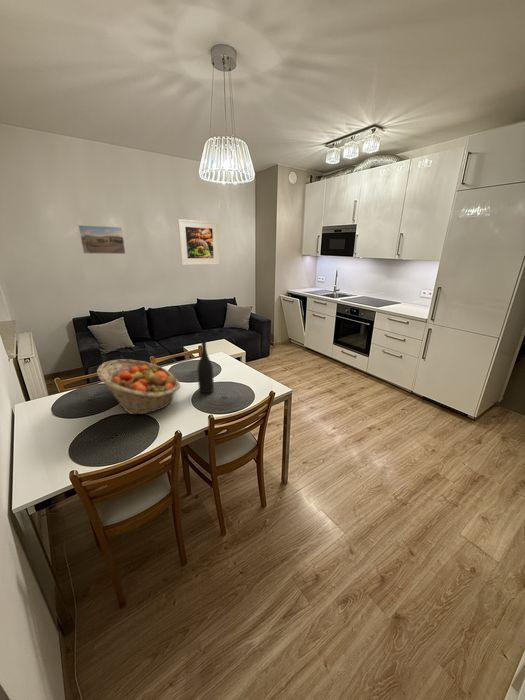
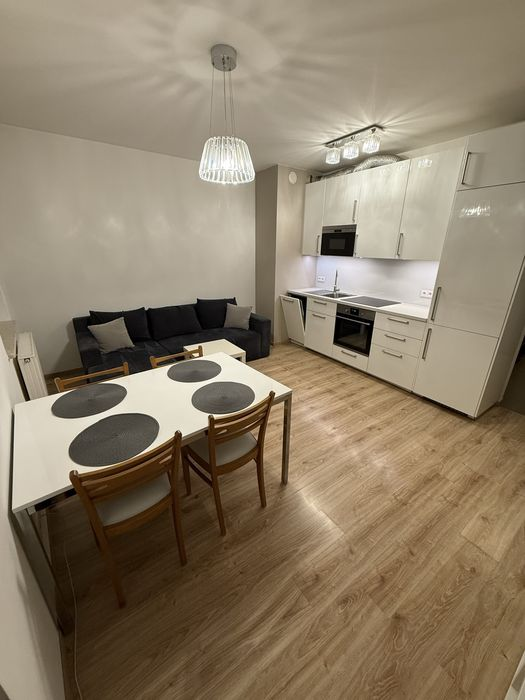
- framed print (199, 243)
- fruit basket (141, 382)
- wine bottle (205, 366)
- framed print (102, 240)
